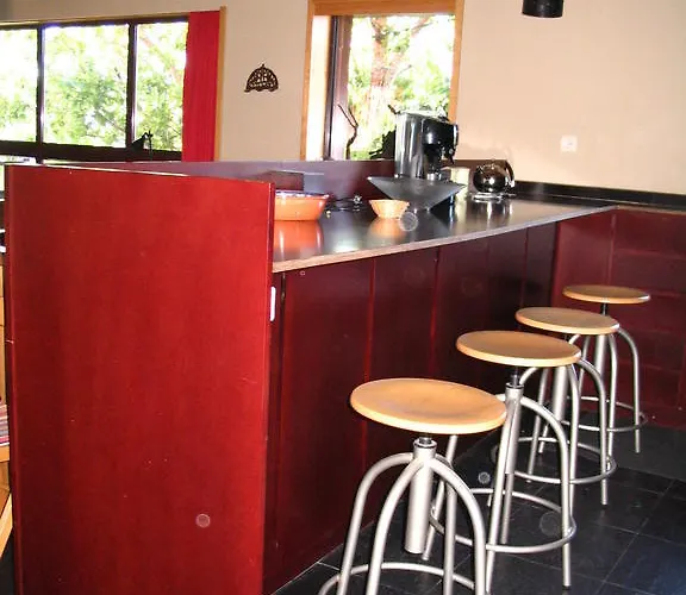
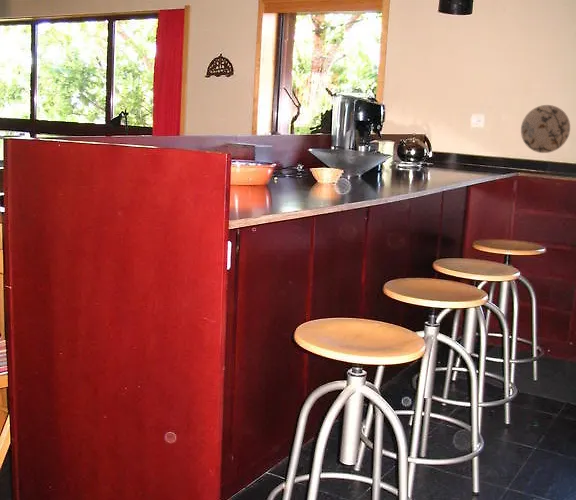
+ decorative plate (545, 129)
